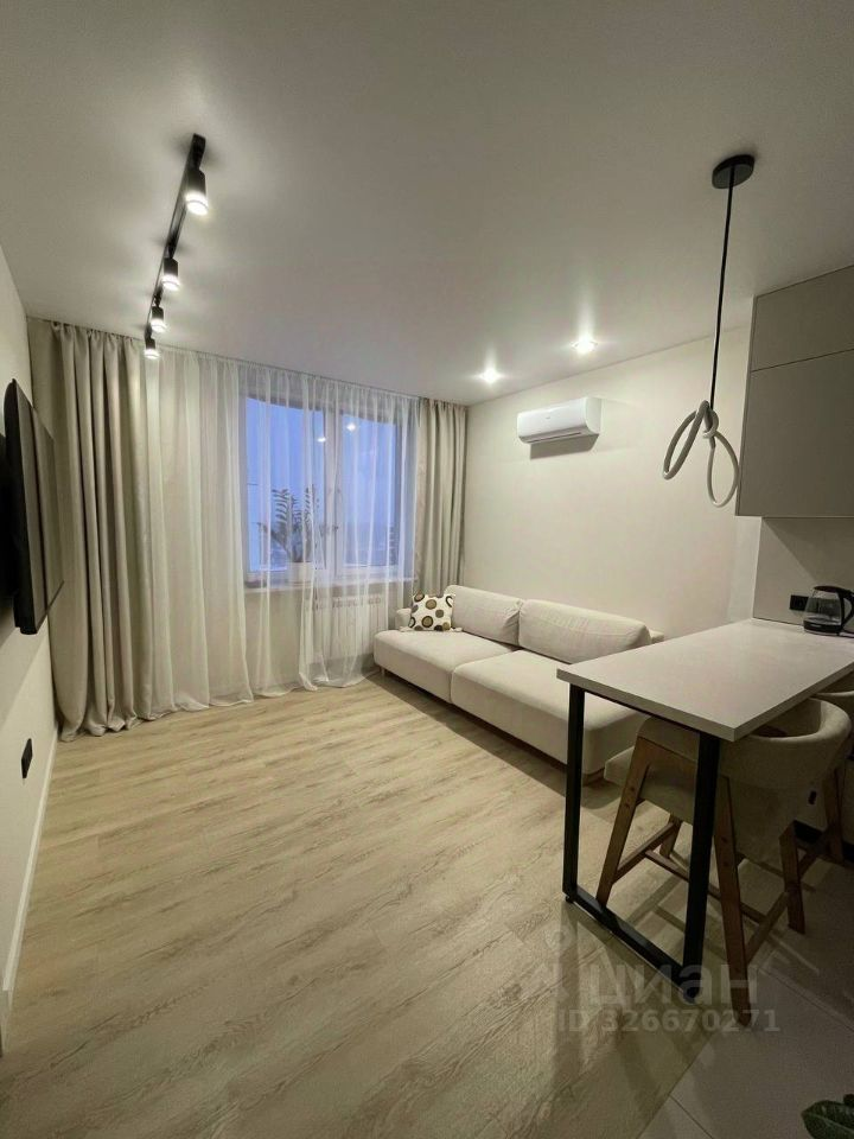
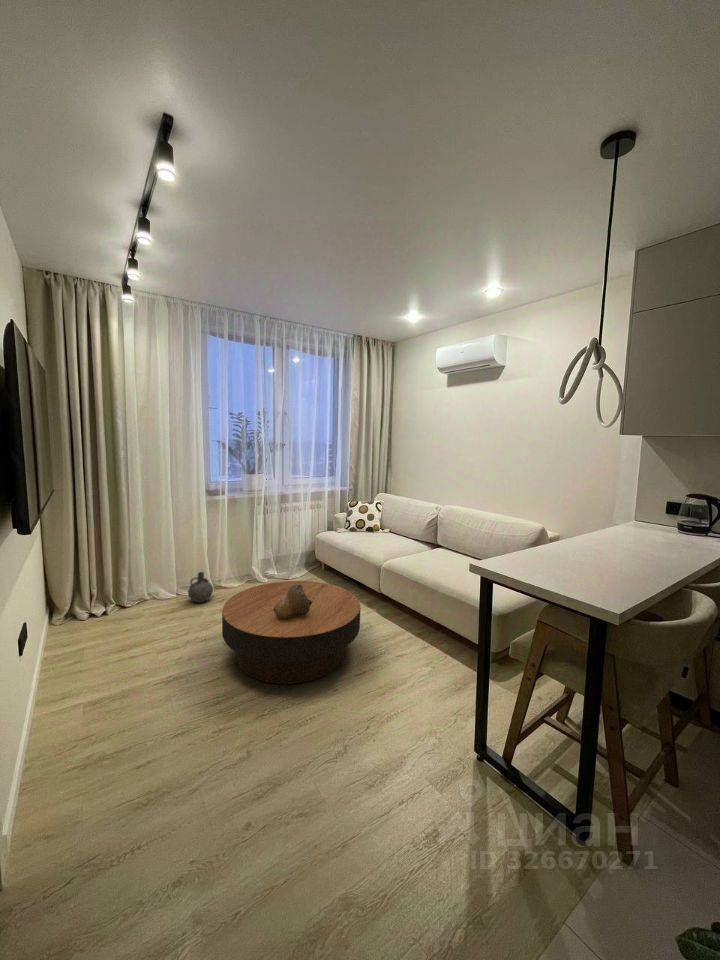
+ decorative bowl (291, 600)
+ coffee table (292, 628)
+ ceramic jug (200, 587)
